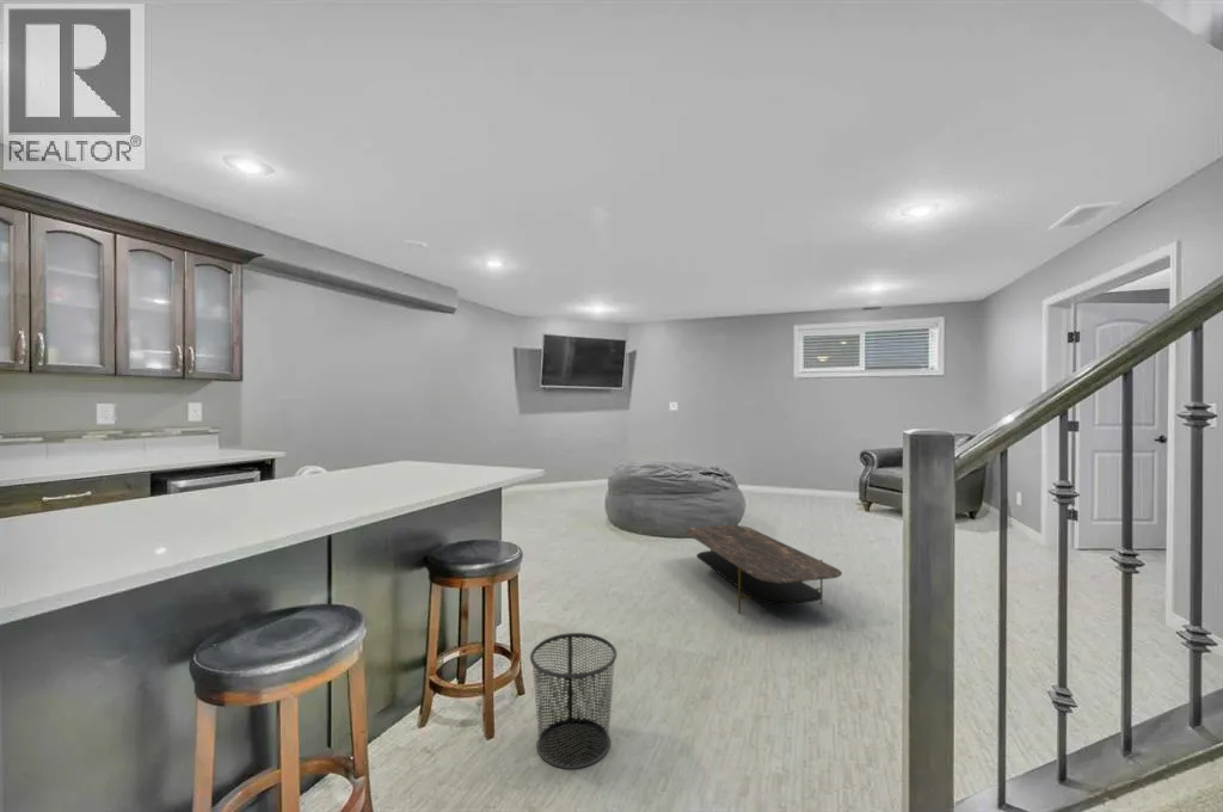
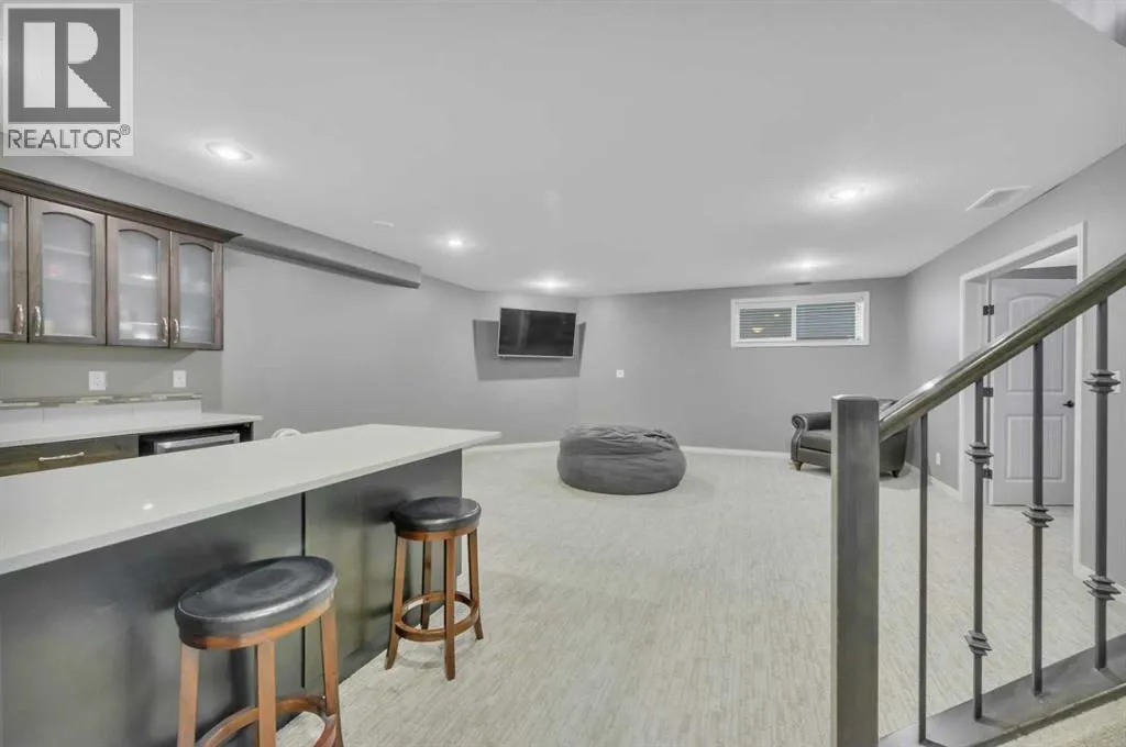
- coffee table (751, 567)
- waste bin (573, 697)
